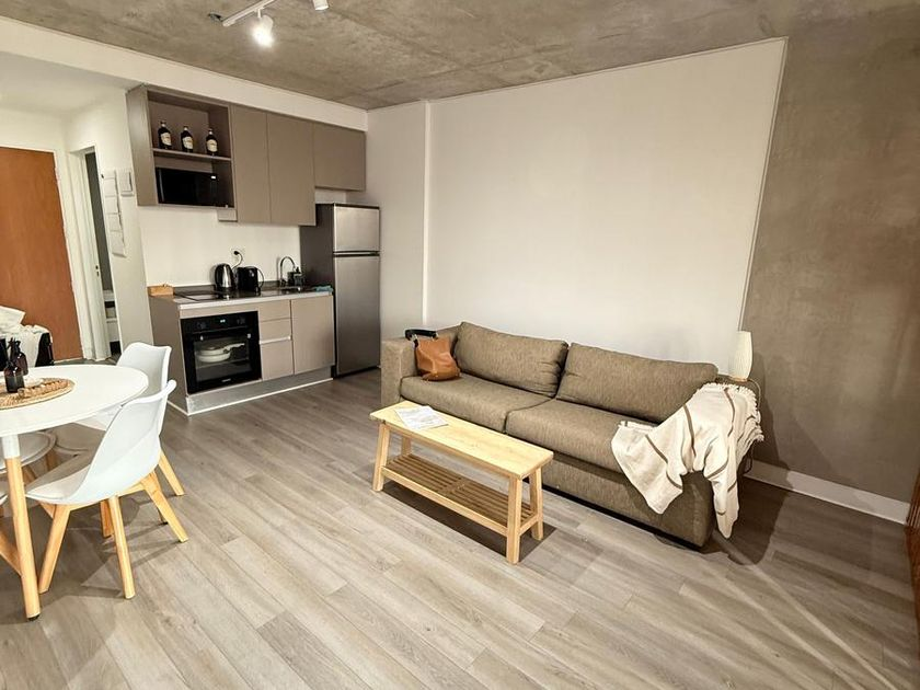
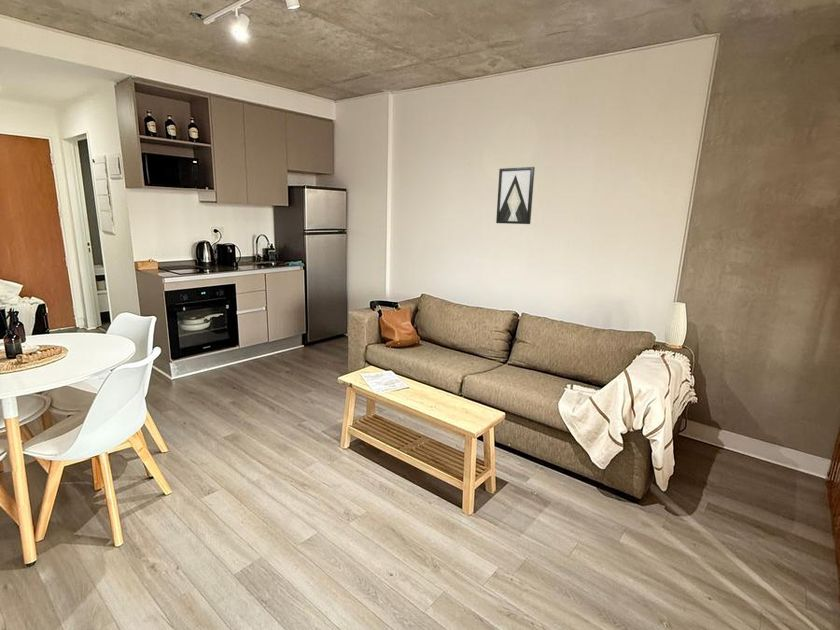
+ wall art (514, 196)
